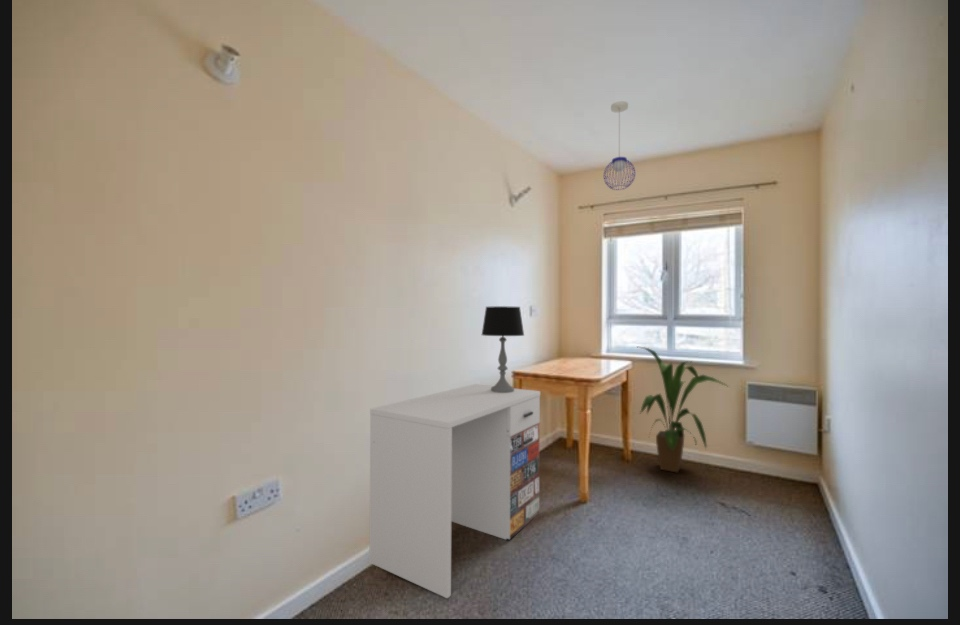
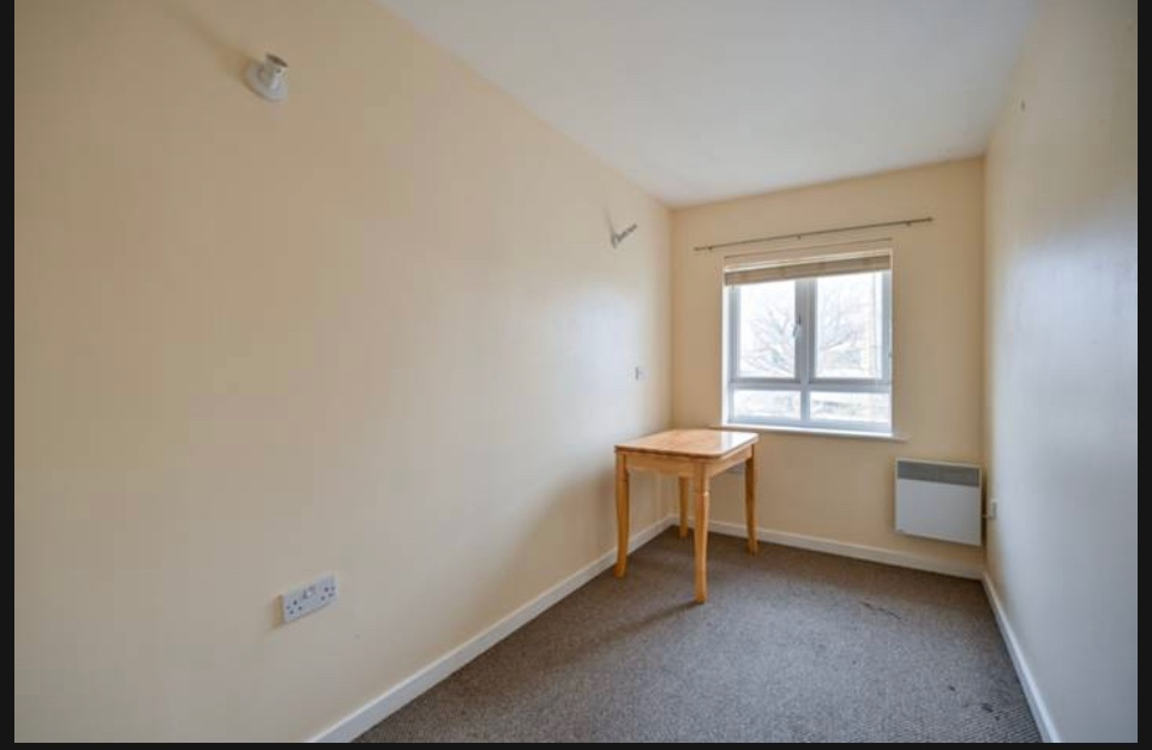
- pendant light (619, 146)
- desk (465, 467)
- house plant (682, 409)
- table lamp (502, 348)
